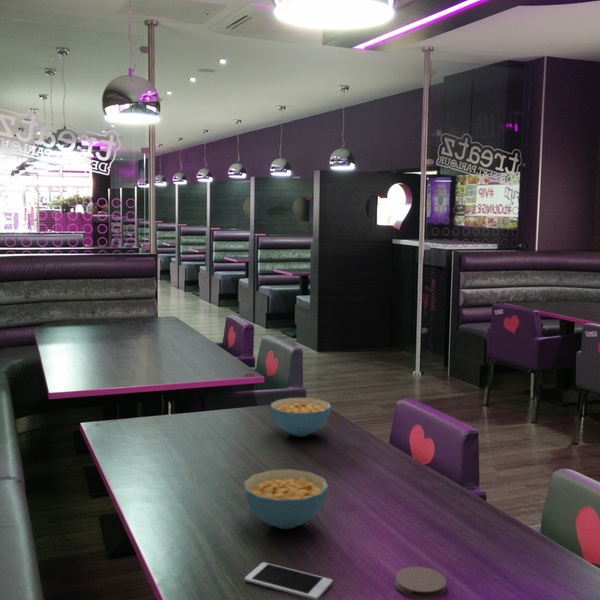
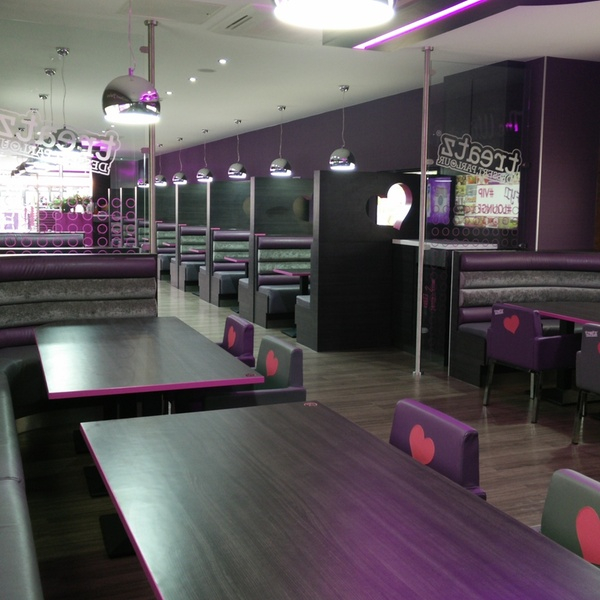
- cell phone (288, 580)
- cereal bowl (300, 419)
- cereal bowl (285, 503)
- coaster (420, 582)
